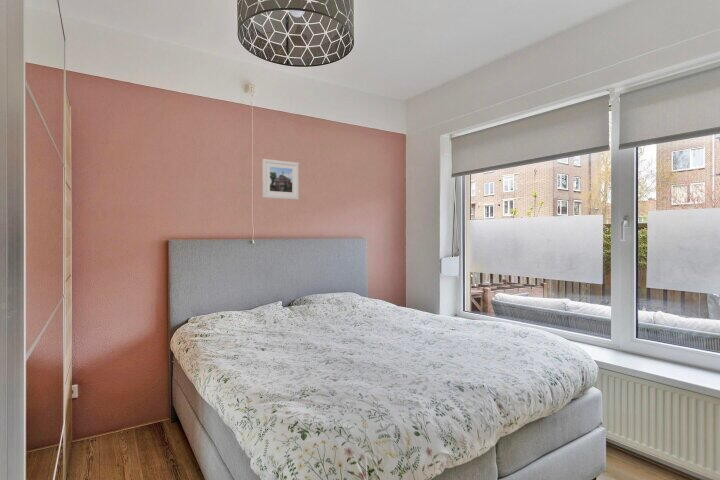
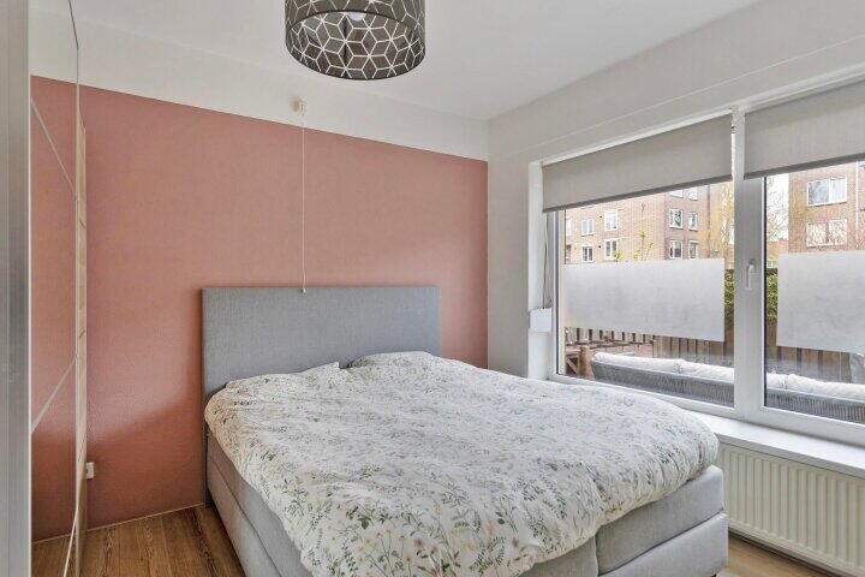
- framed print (280, 179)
